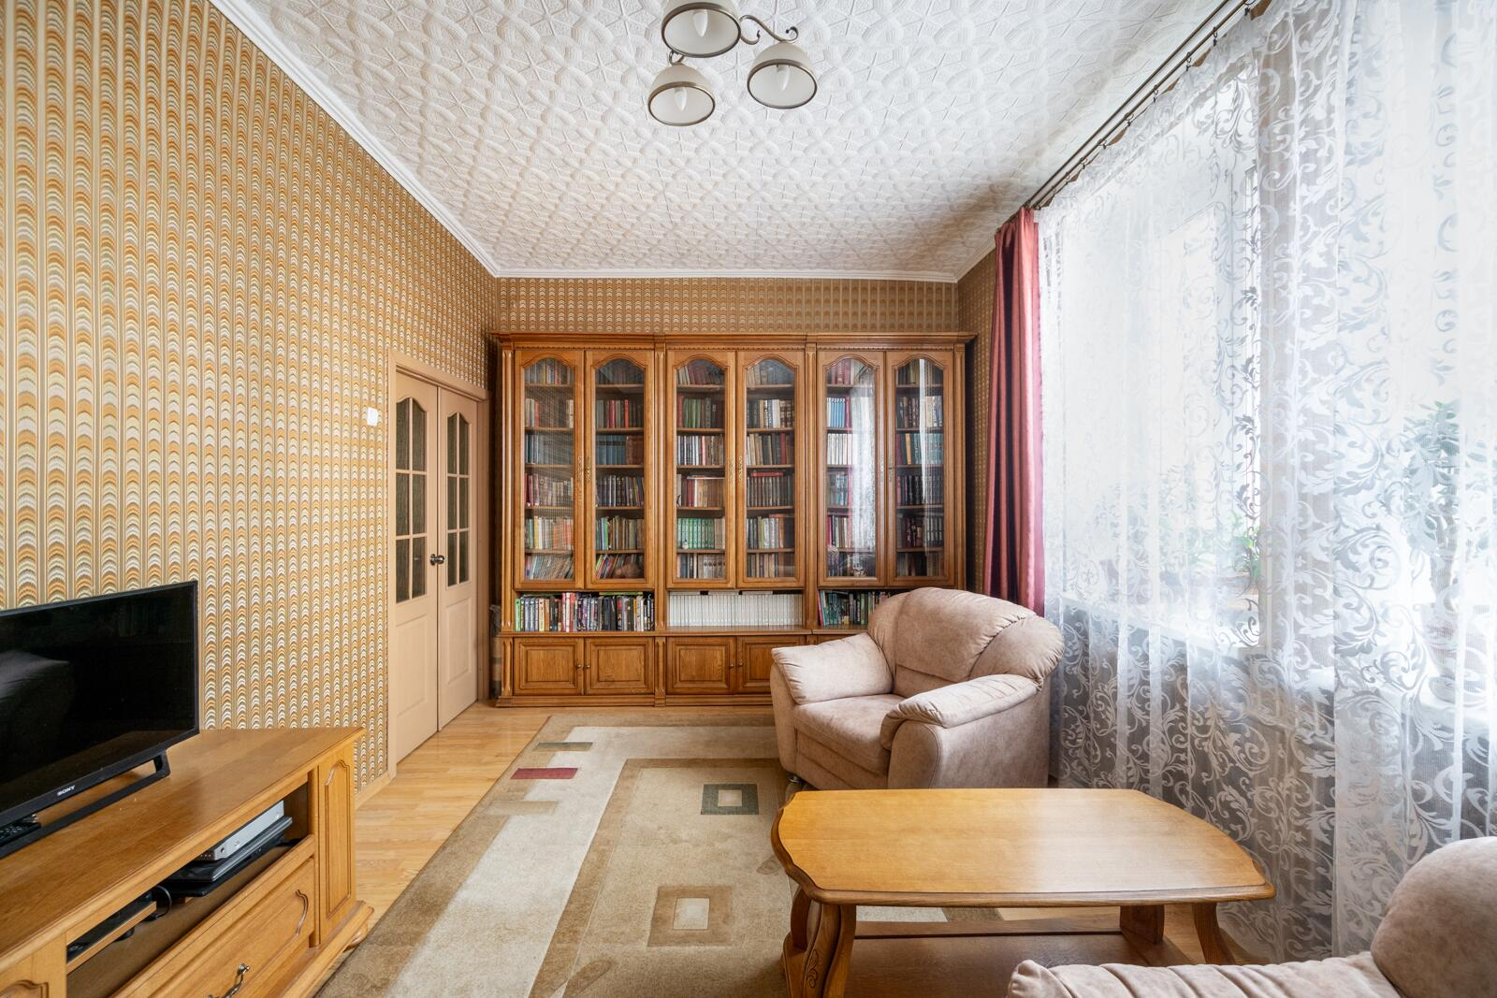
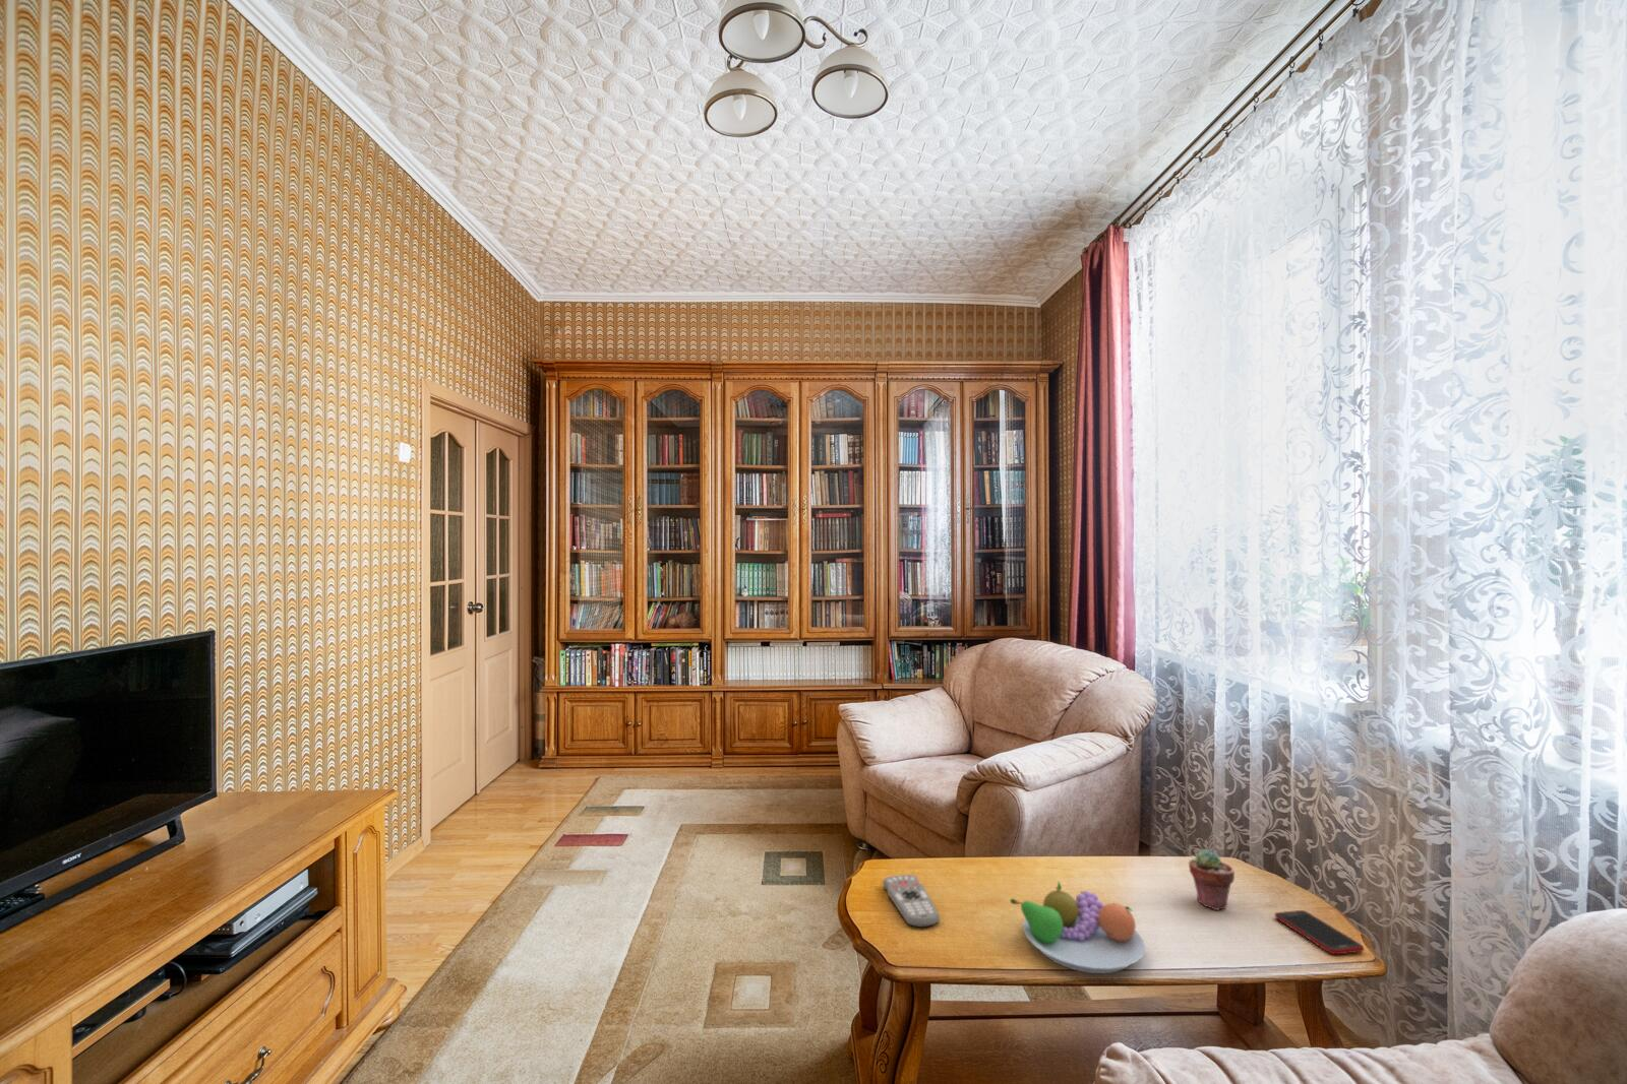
+ remote control (912, 899)
+ potted succulent (1211, 876)
+ fruit bowl (1077, 922)
+ cell phone (1317, 930)
